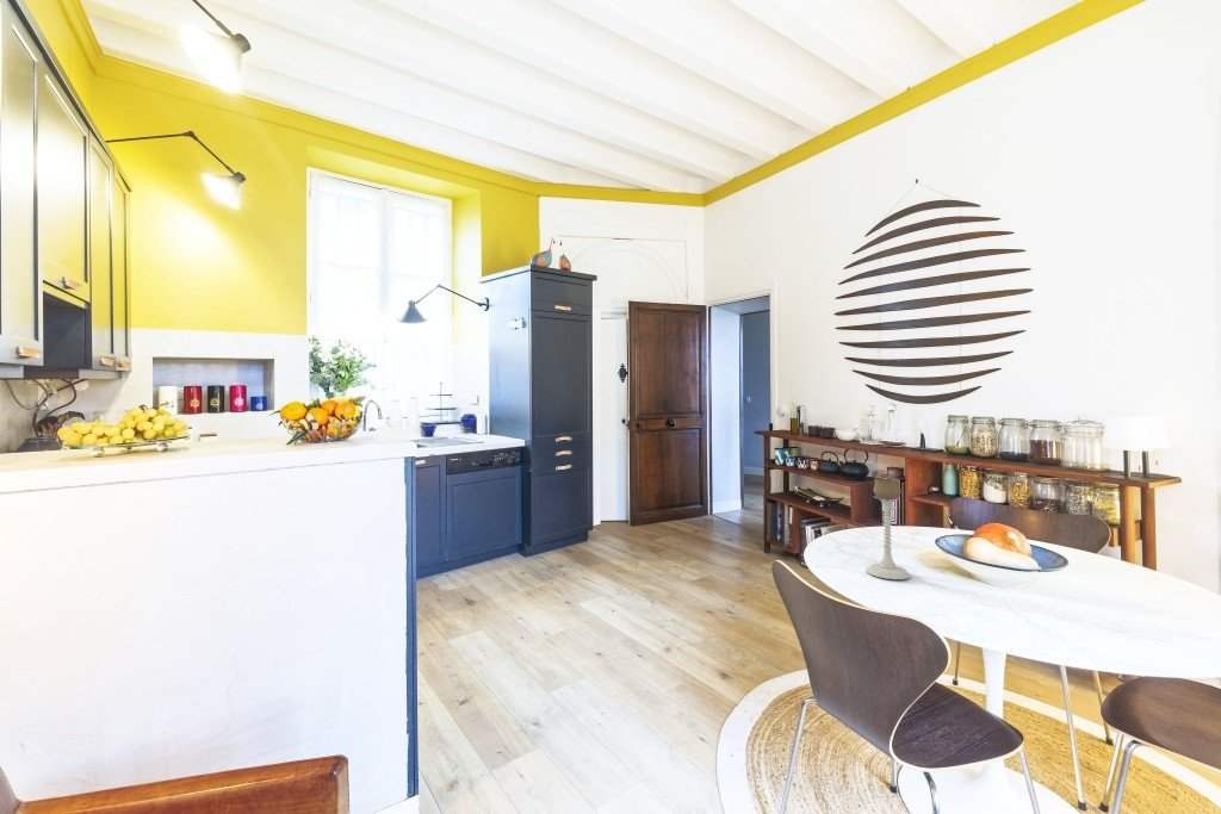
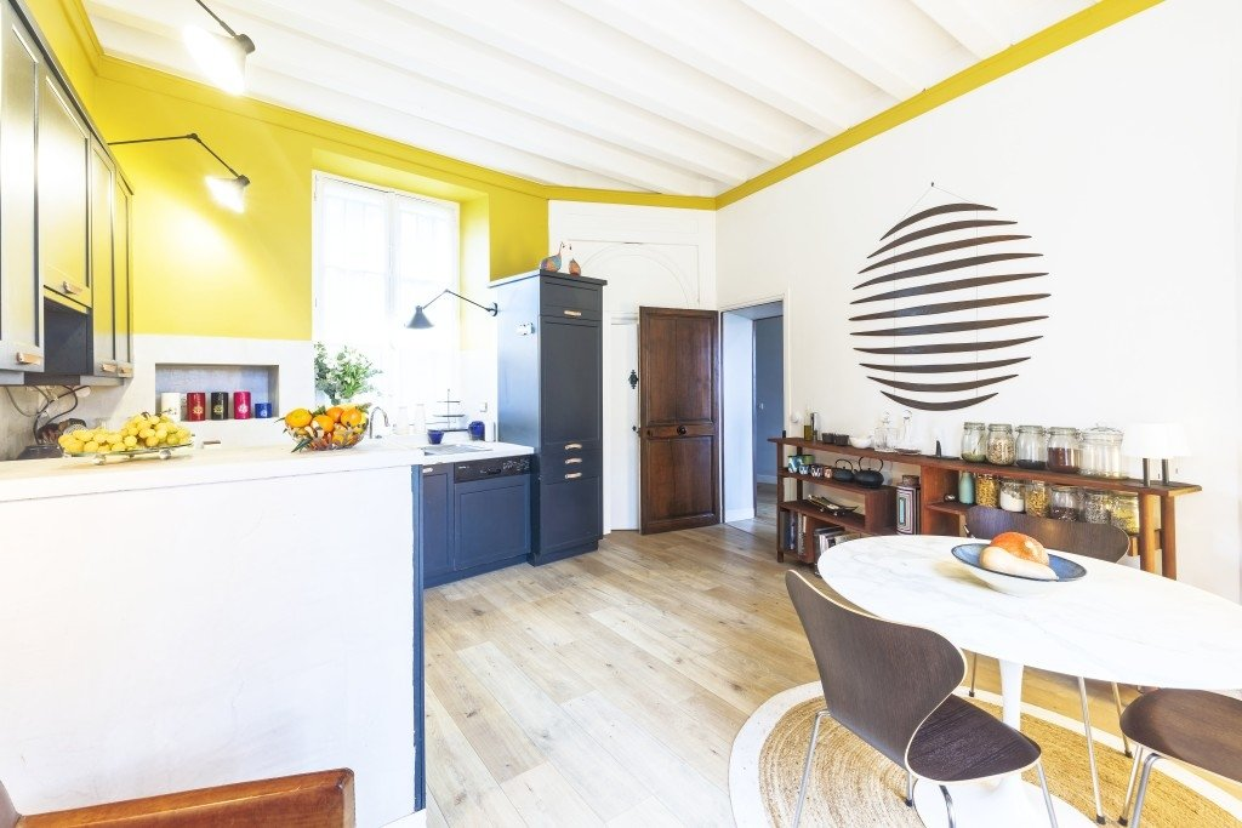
- candle holder (887, 526)
